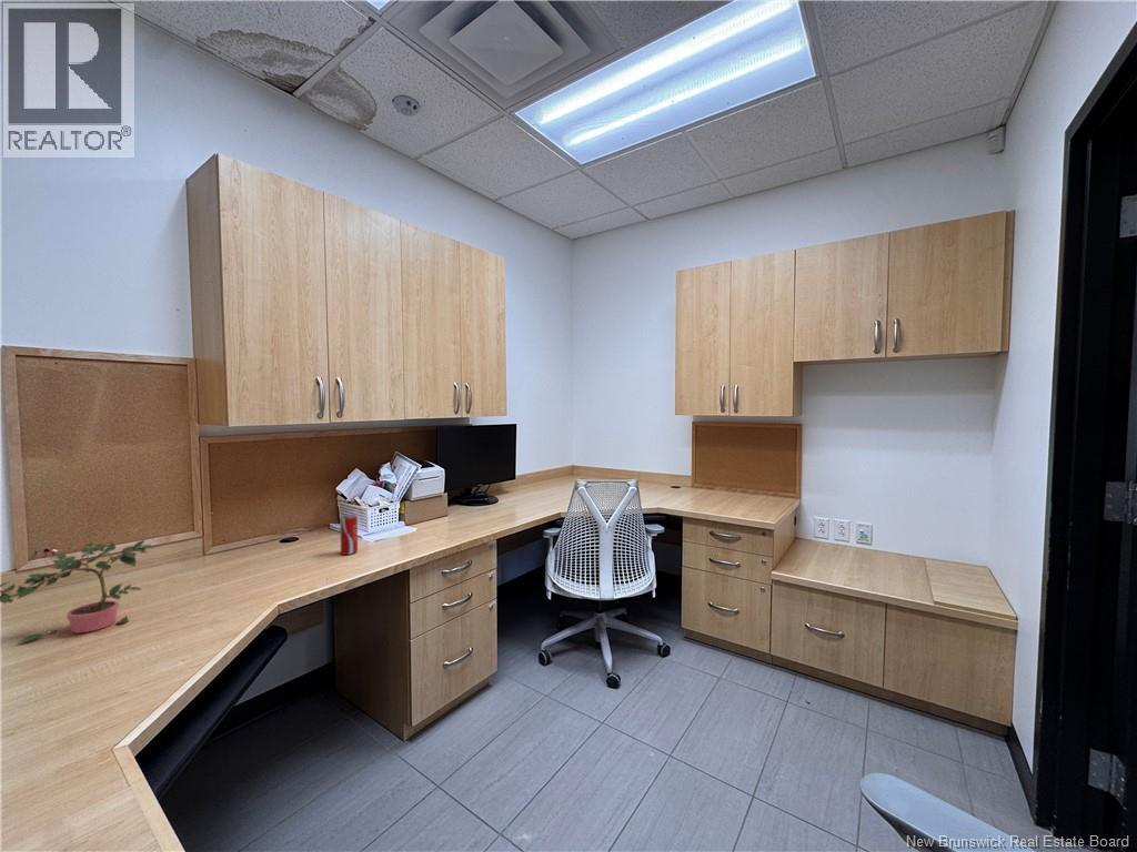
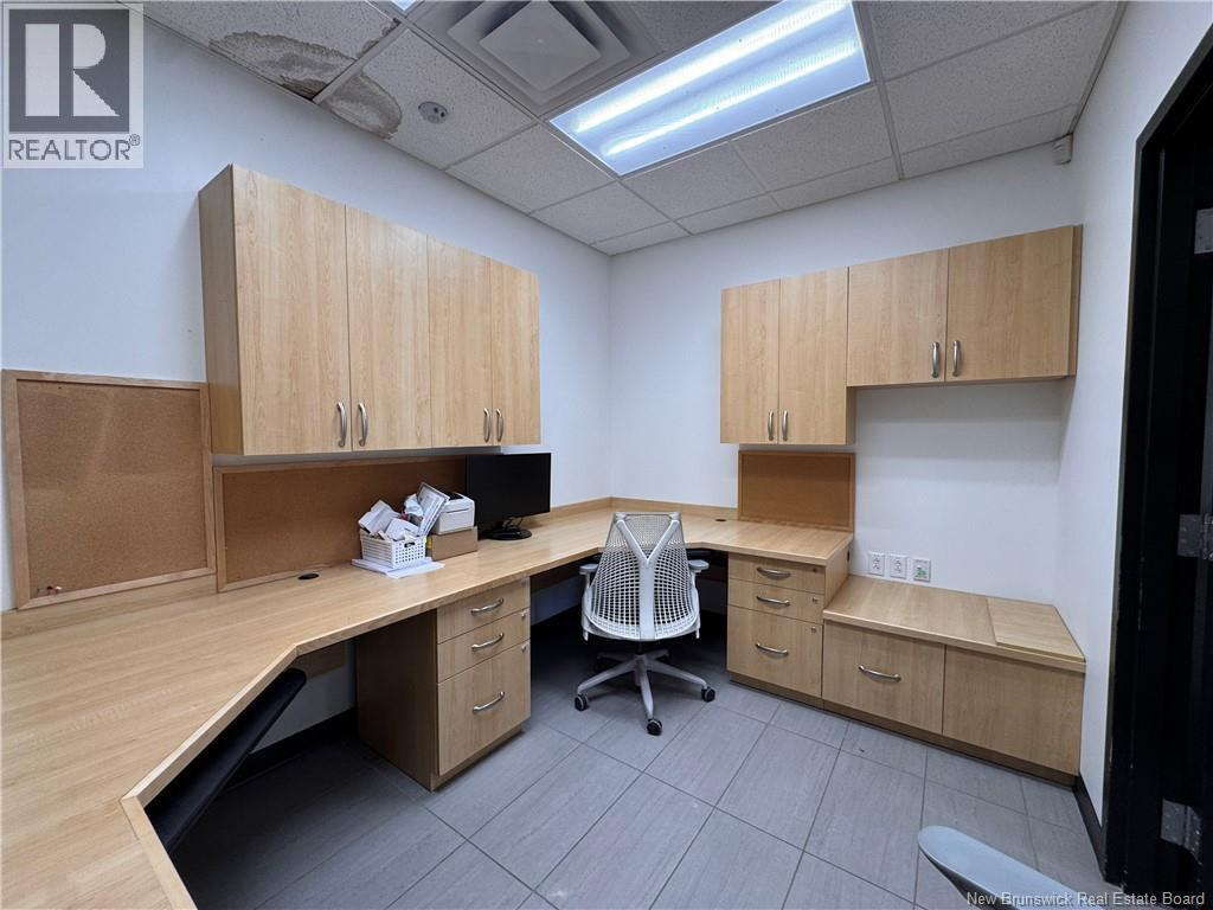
- potted plant (68, 576)
- beverage can (349, 534)
